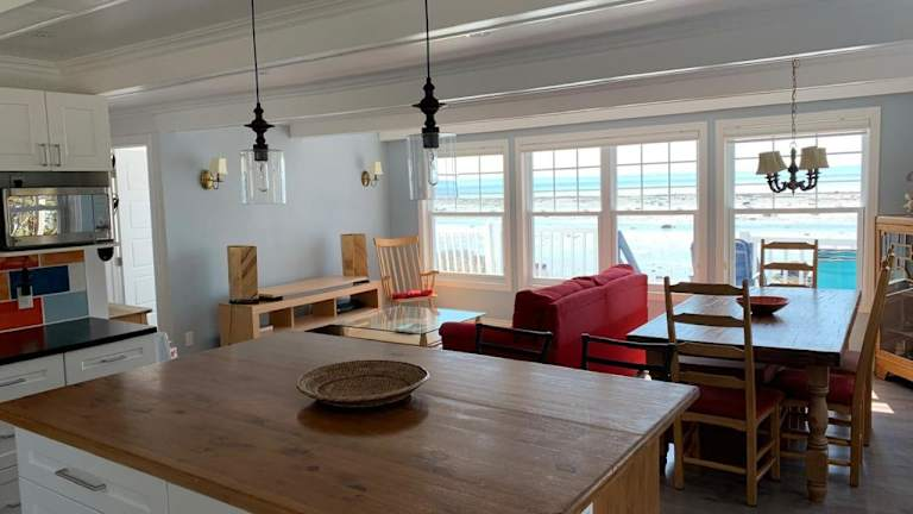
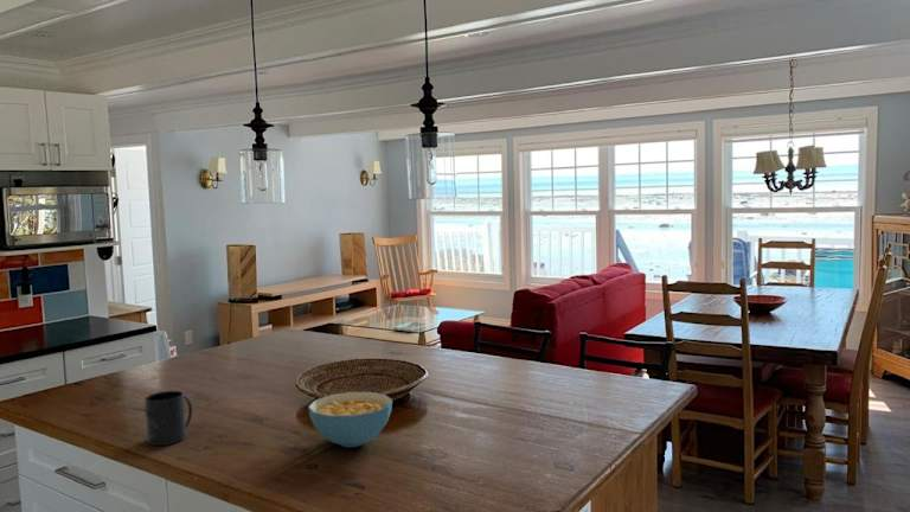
+ cereal bowl (351, 423)
+ mug (171, 416)
